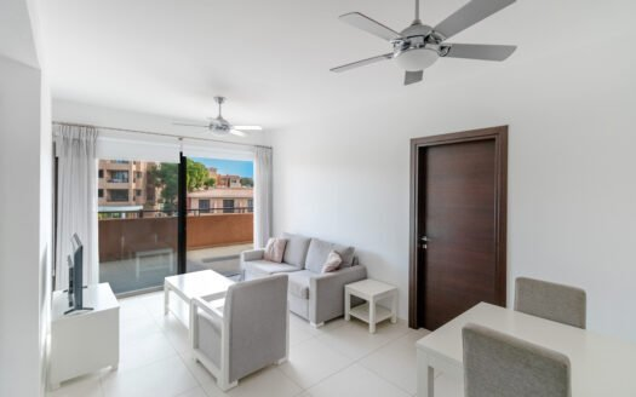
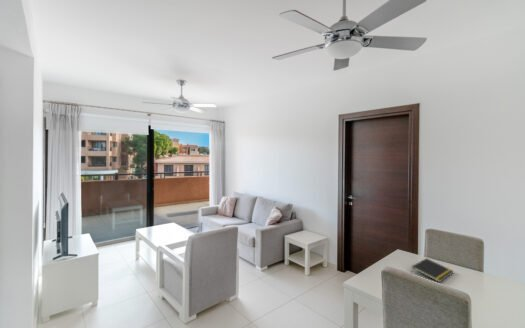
+ notepad (432, 269)
